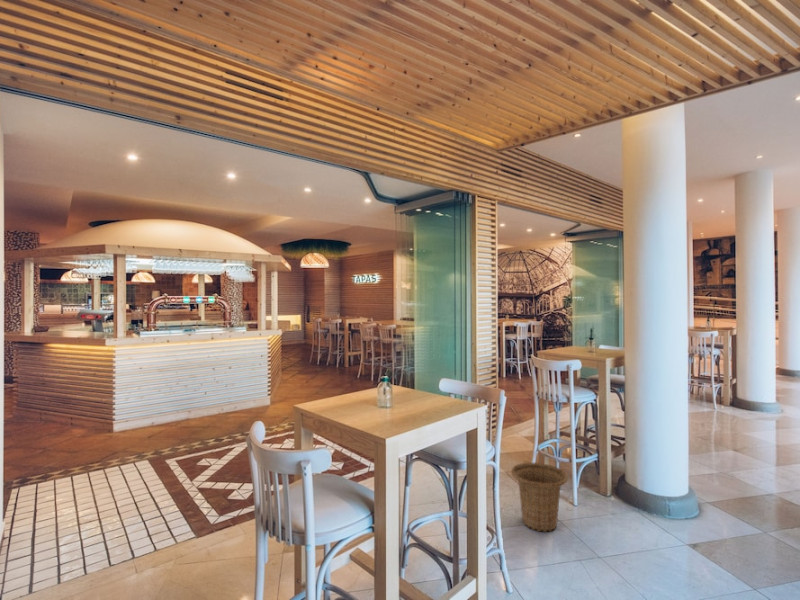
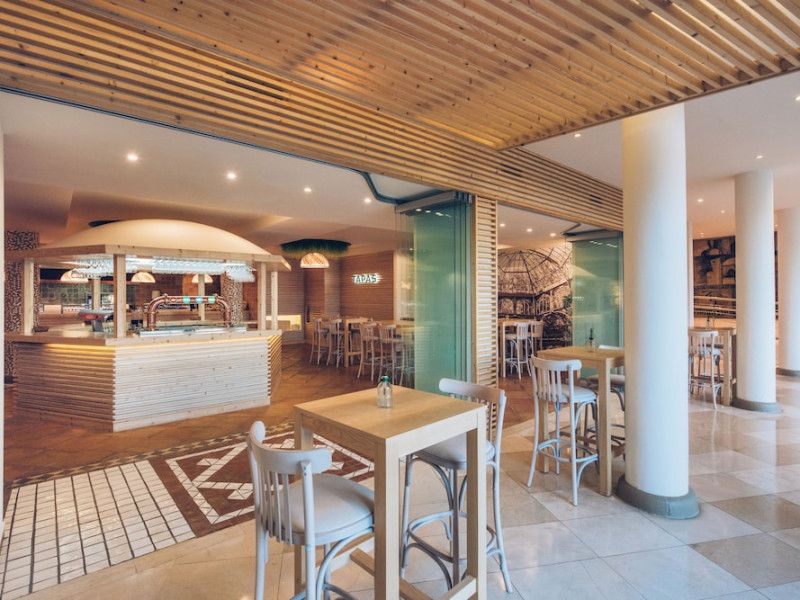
- basket (539, 497)
